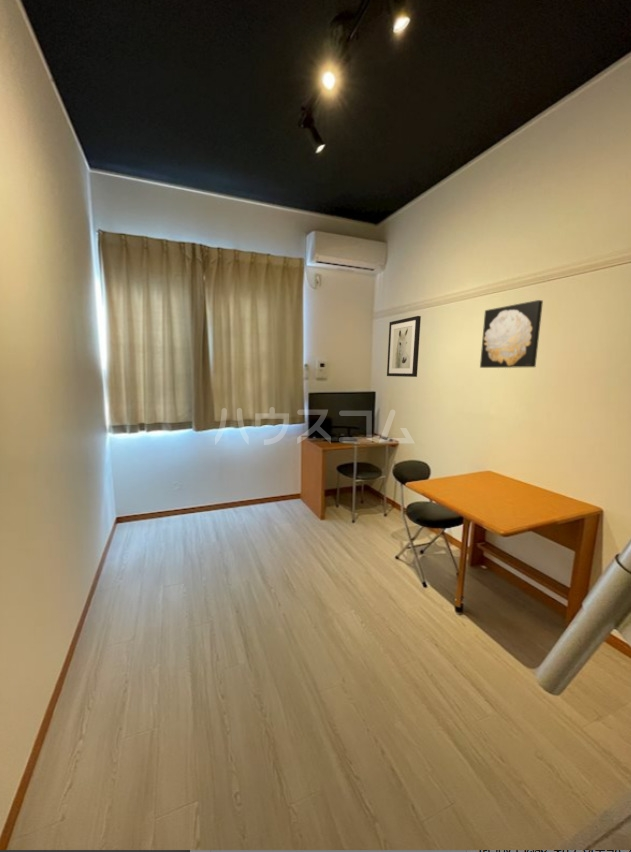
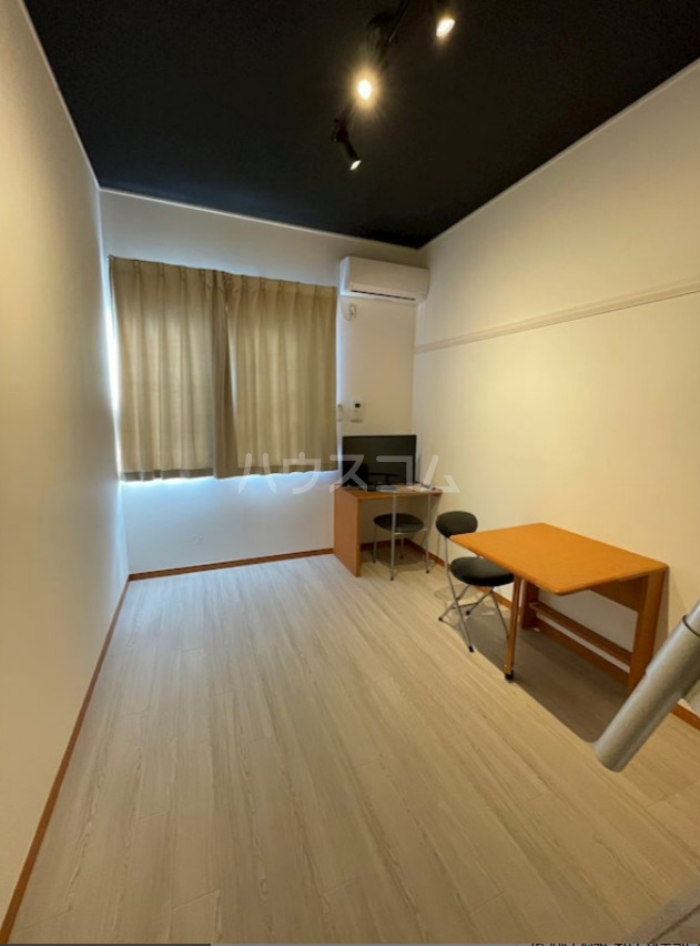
- wall art (402, 348)
- wall art (508, 337)
